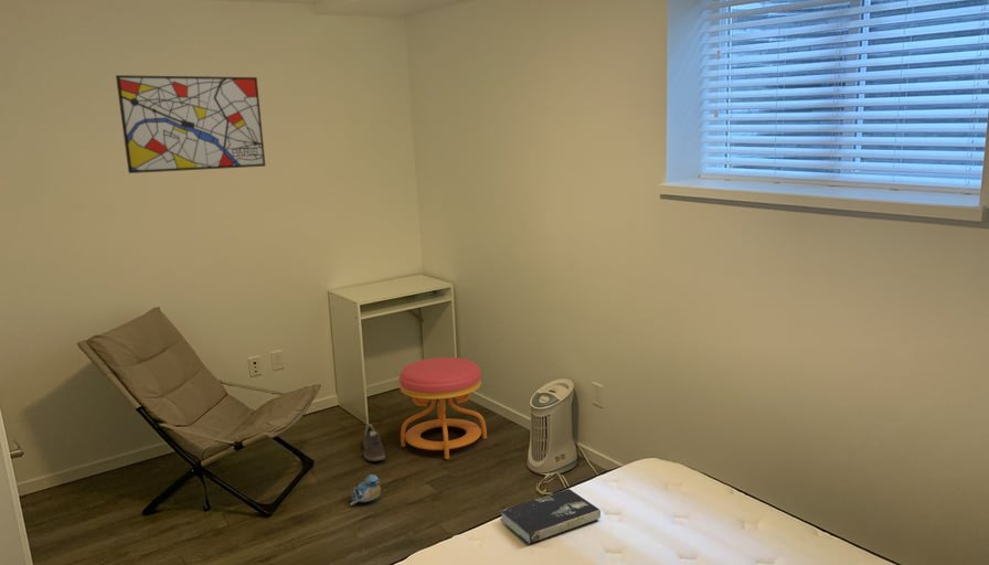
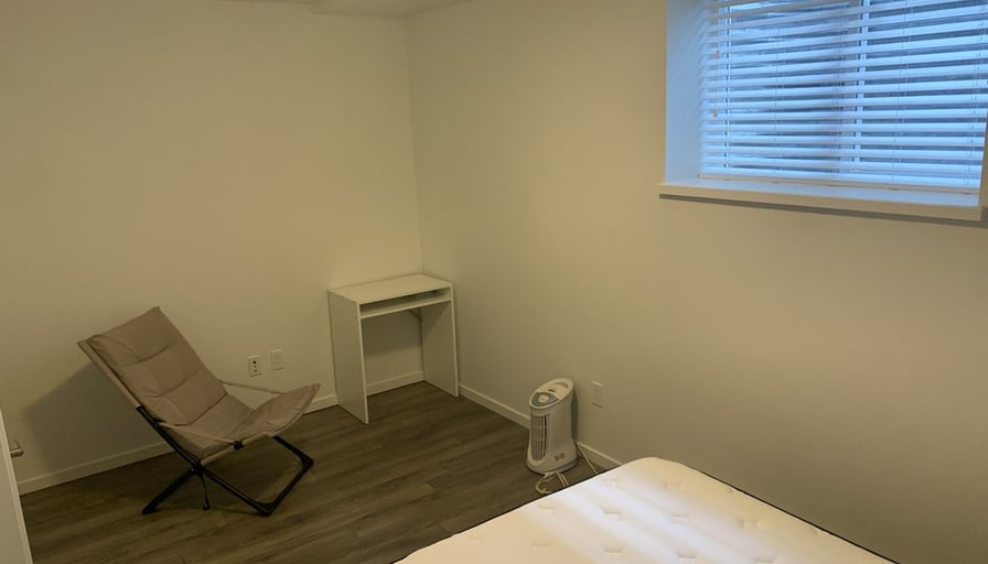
- plush toy (364, 487)
- book (550, 514)
- sneaker (371, 443)
- wall art (194, 122)
- stool (442, 403)
